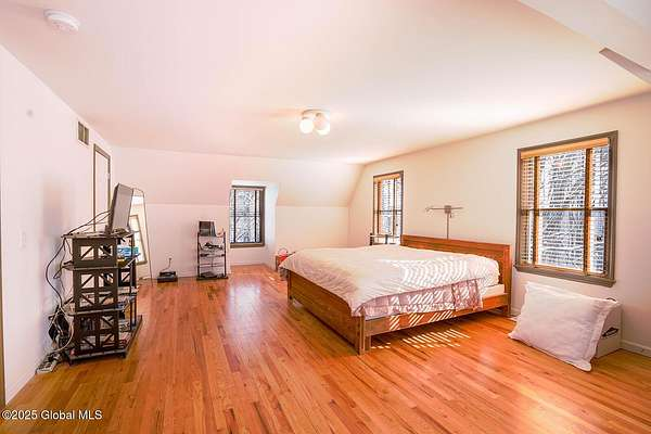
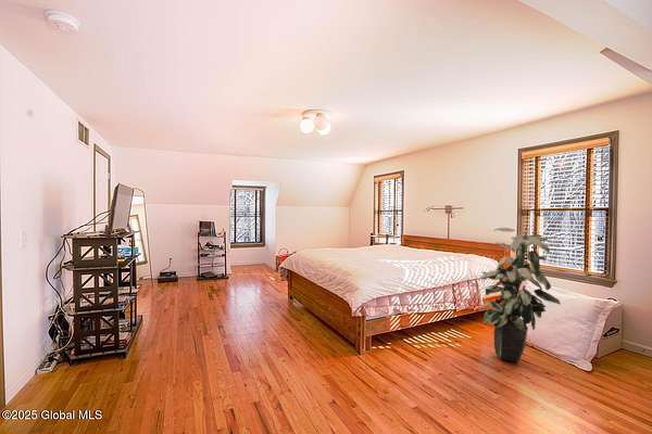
+ indoor plant (512, 292)
